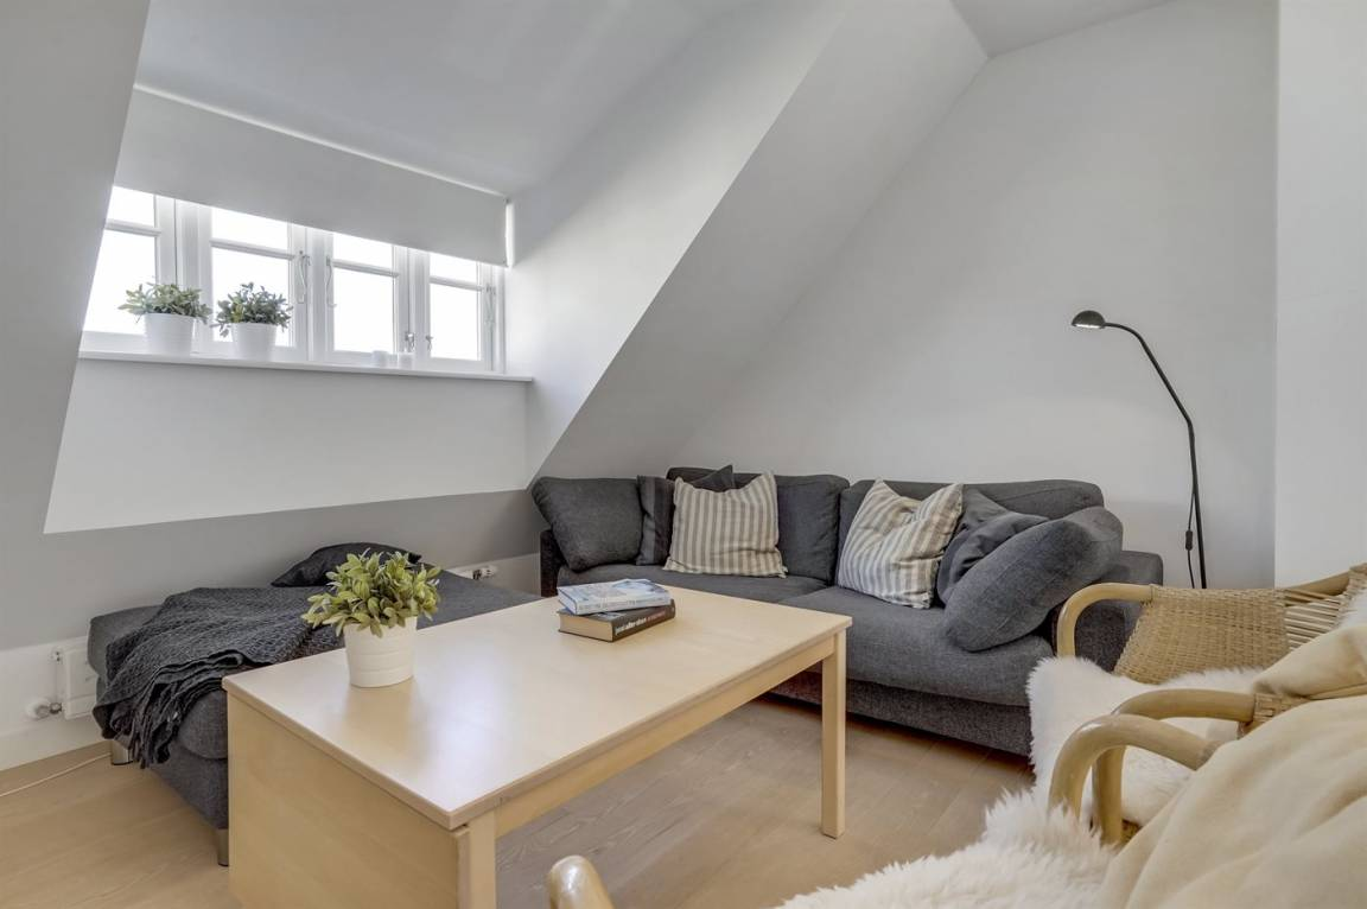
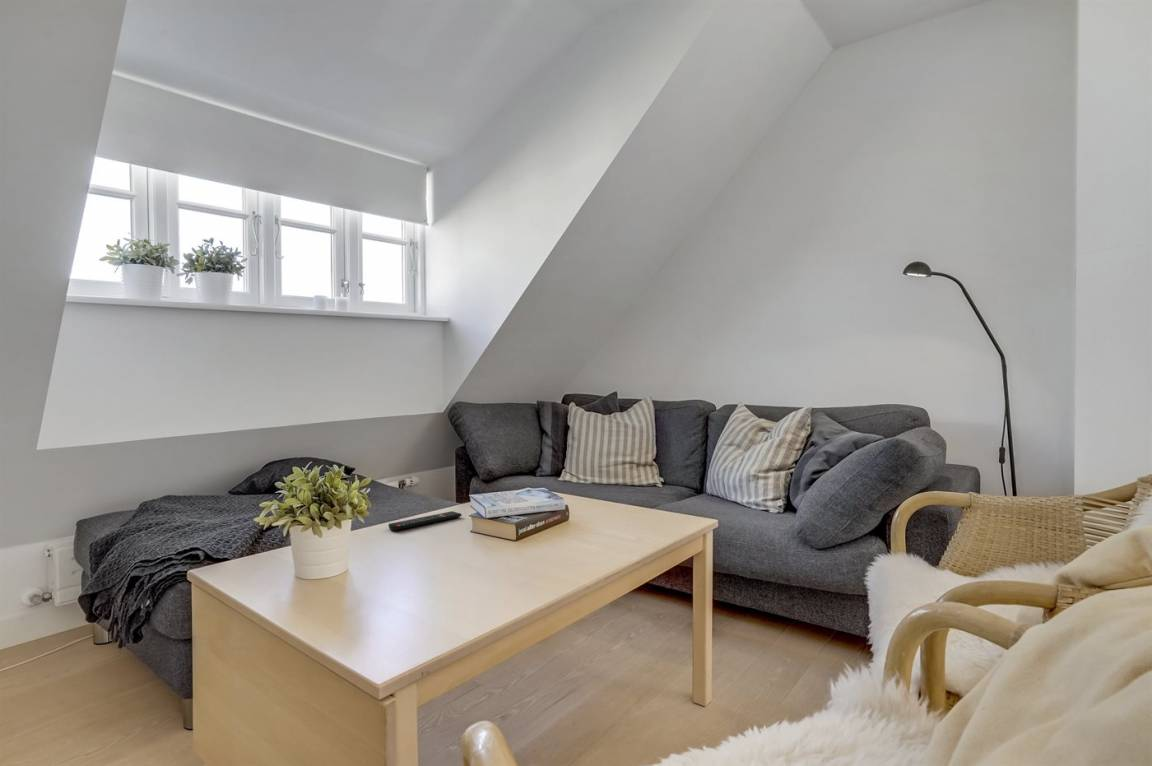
+ remote control (425, 520)
